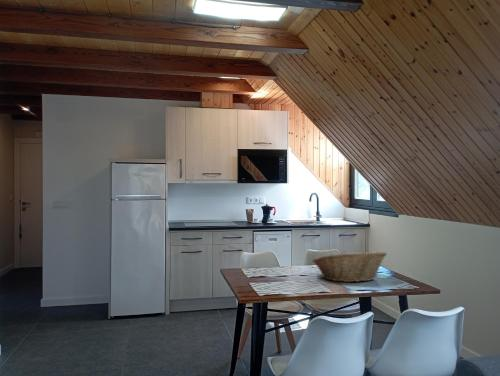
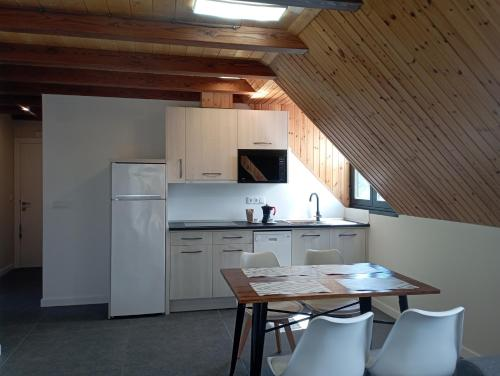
- fruit basket (349, 263)
